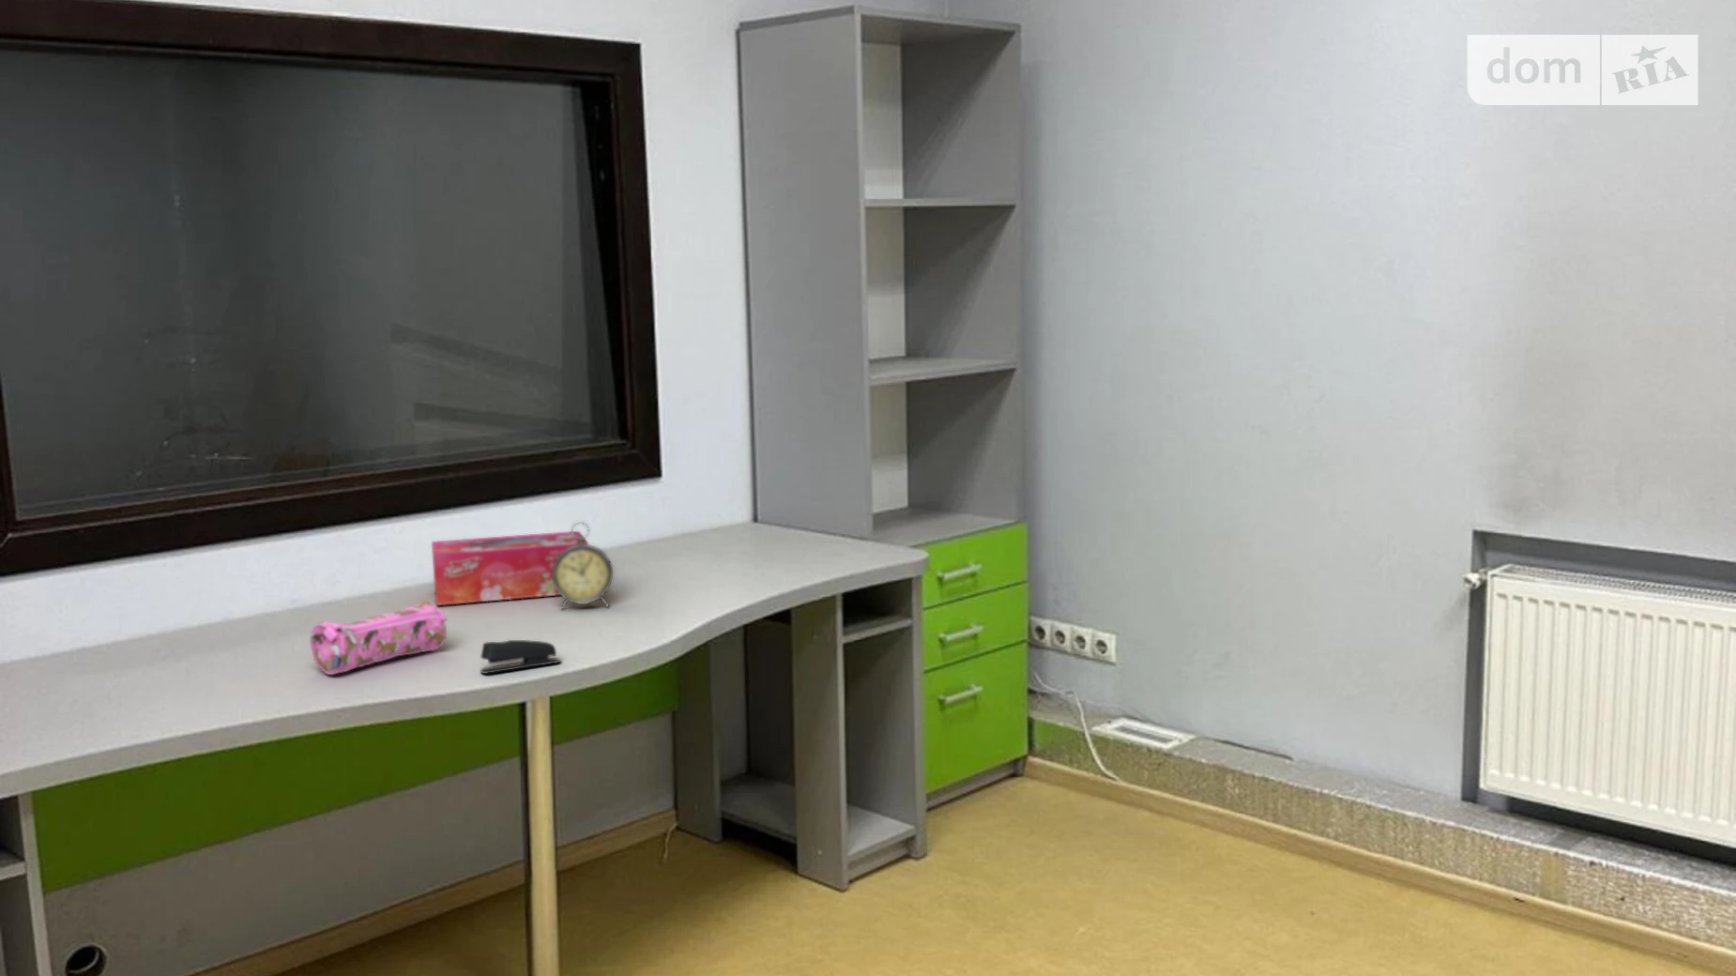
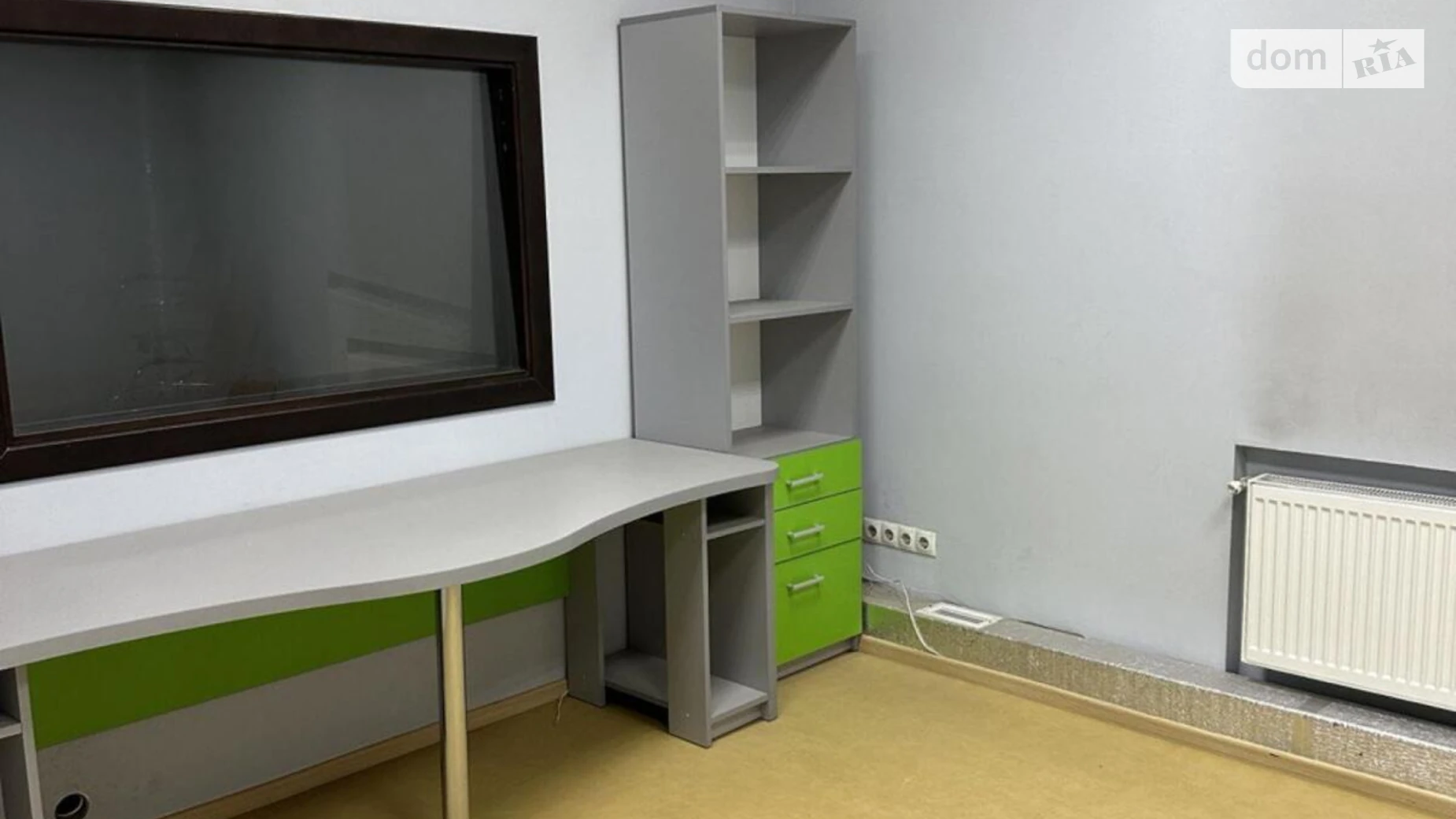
- stapler (520, 652)
- alarm clock (583, 564)
- pencil case (380, 636)
- tissue box (509, 566)
